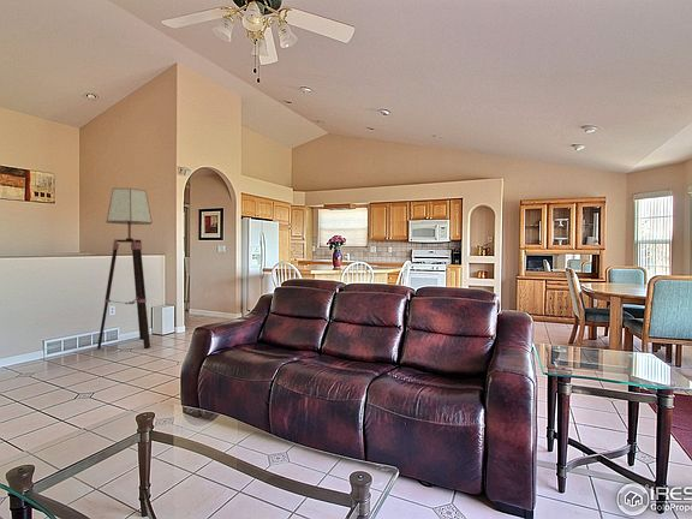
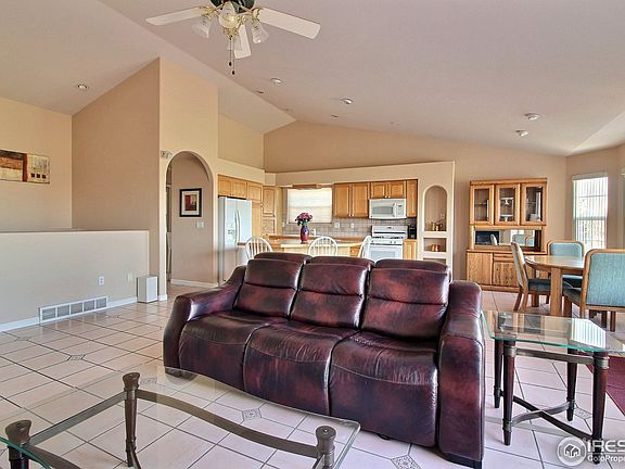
- floor lamp (133, 267)
